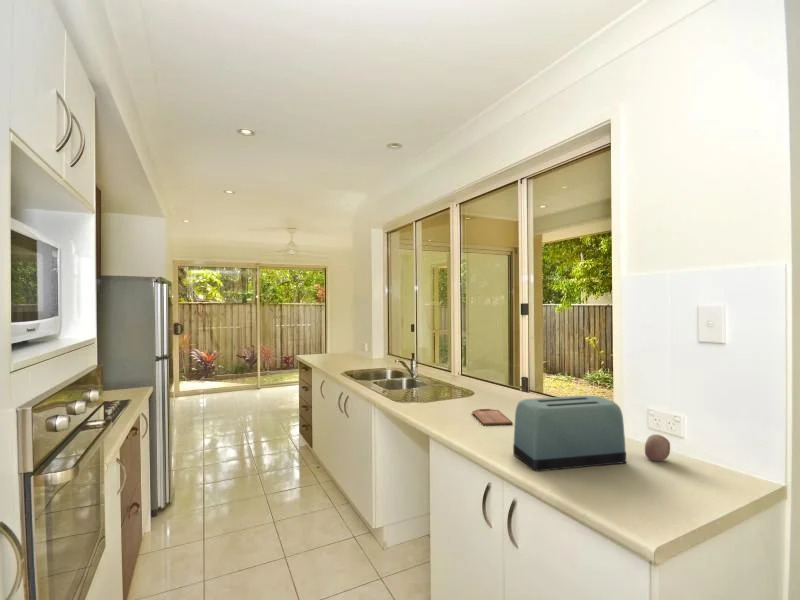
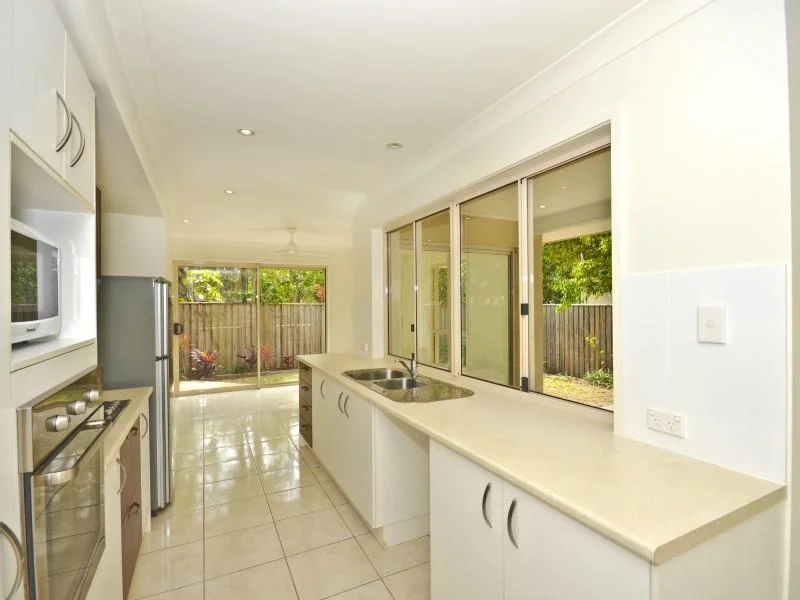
- toaster (569, 429)
- cutting board (490, 416)
- fruit (657, 447)
